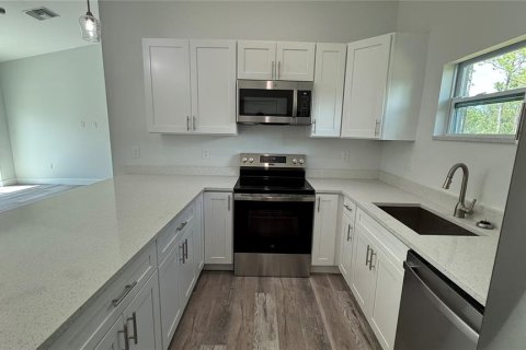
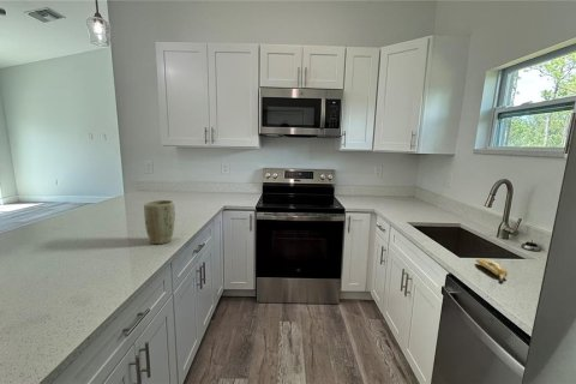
+ banana (493, 268)
+ plant pot (160, 221)
